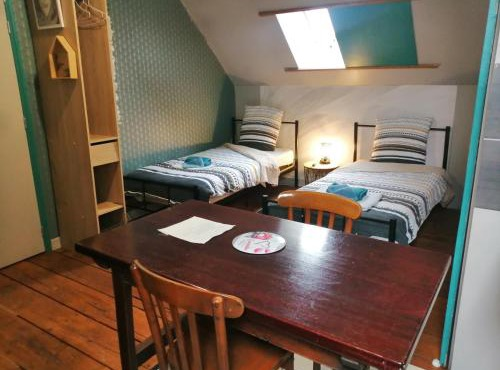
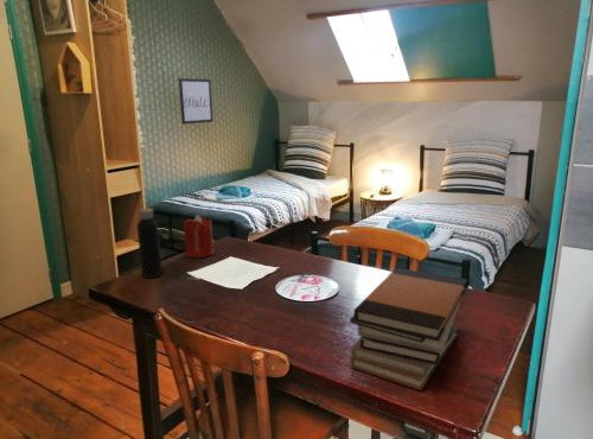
+ book stack (410, 322)
+ candle (198, 234)
+ water bottle (148, 238)
+ wall art (196, 101)
